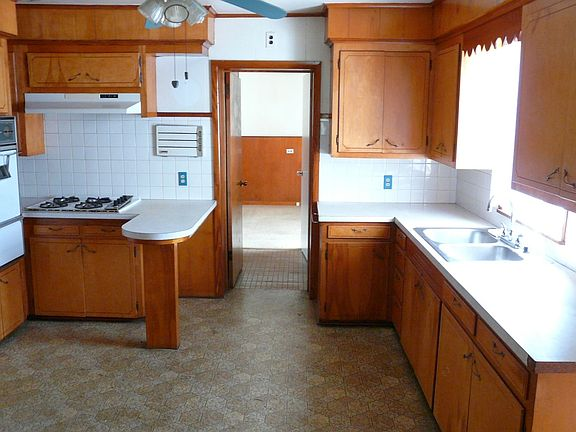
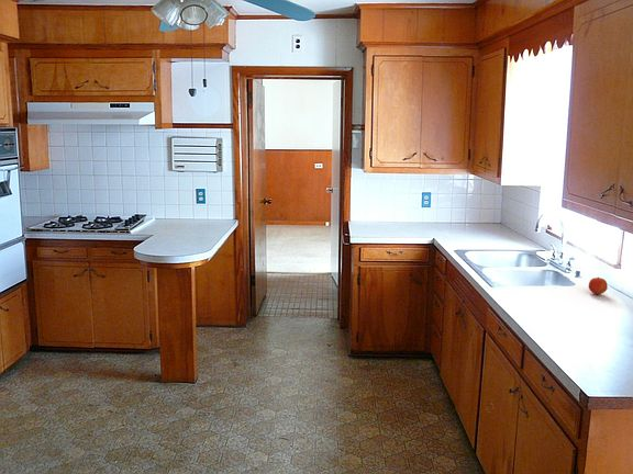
+ apple (598, 285)
